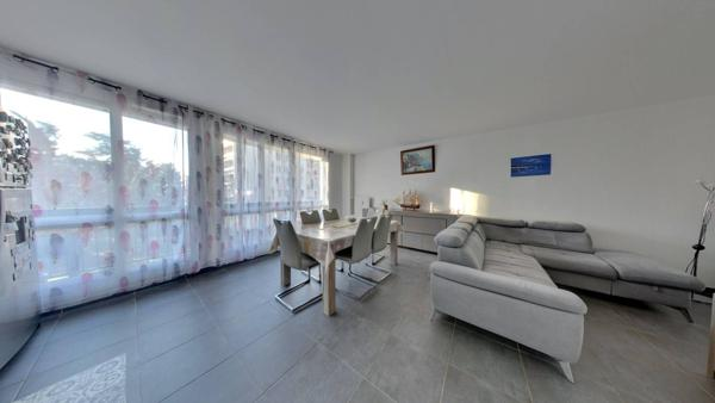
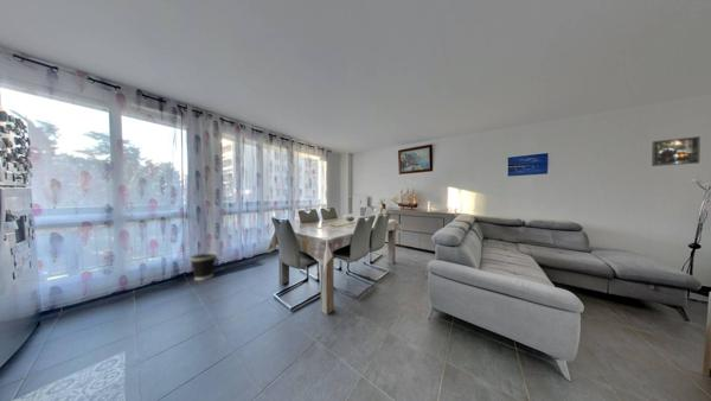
+ wastebasket (204, 266)
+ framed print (674, 152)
